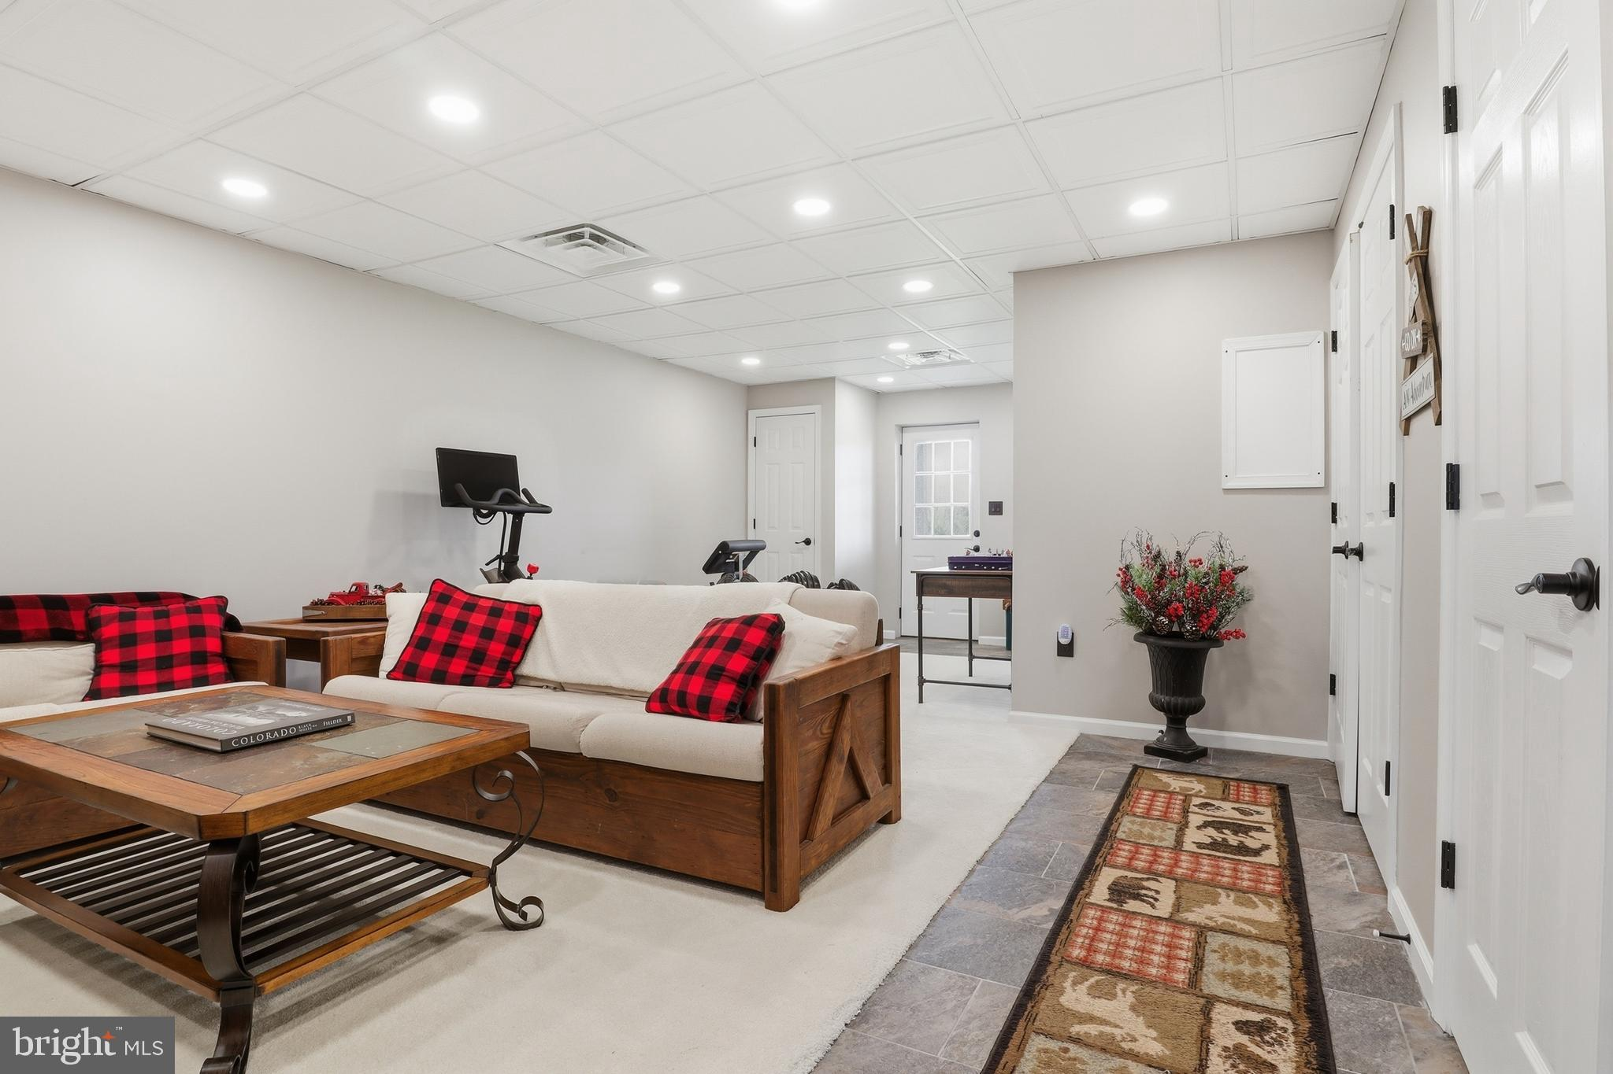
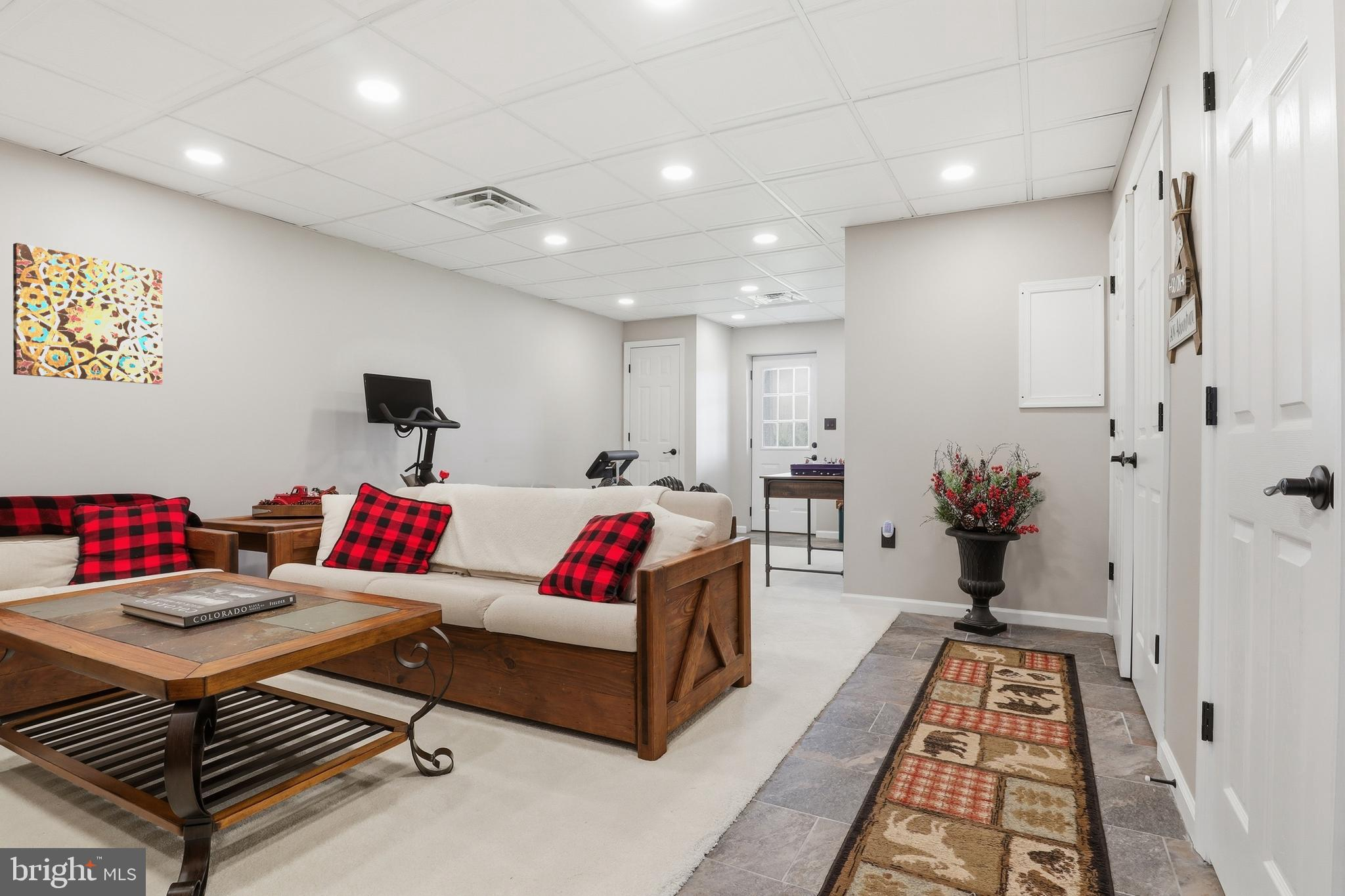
+ wall art (93, 319)
